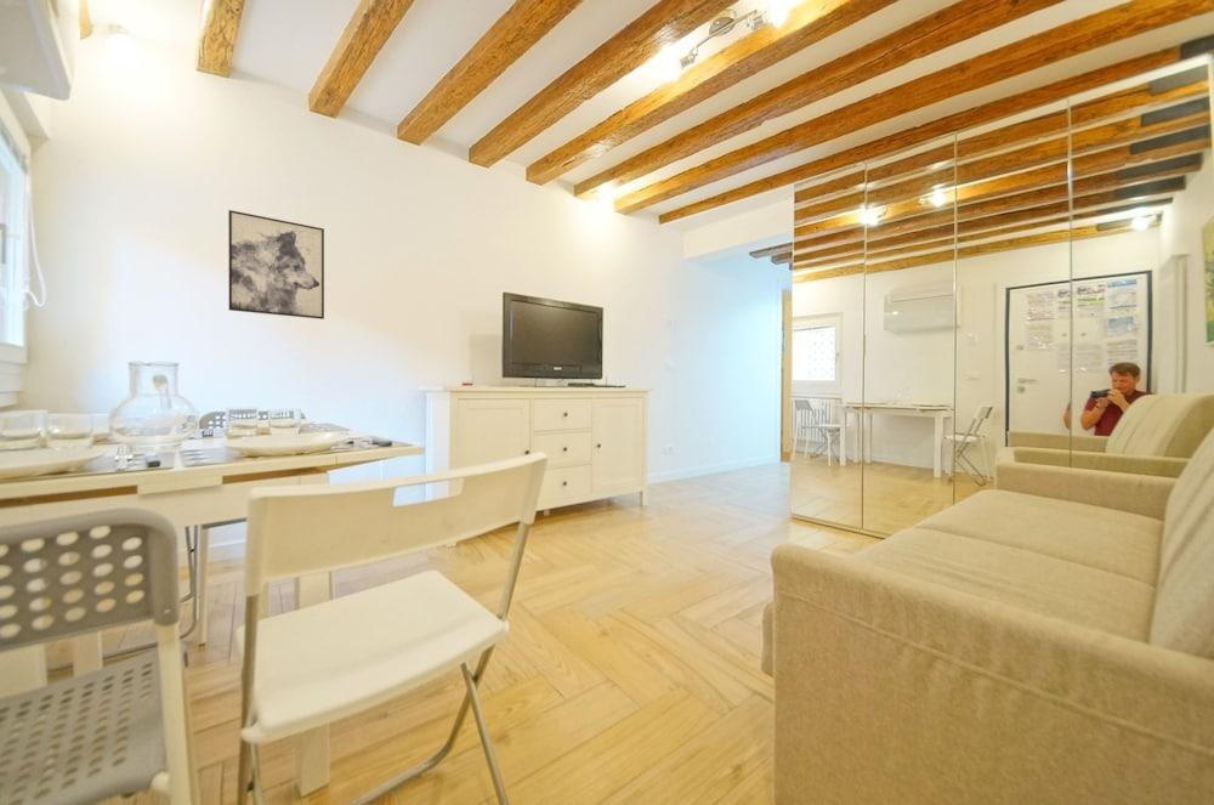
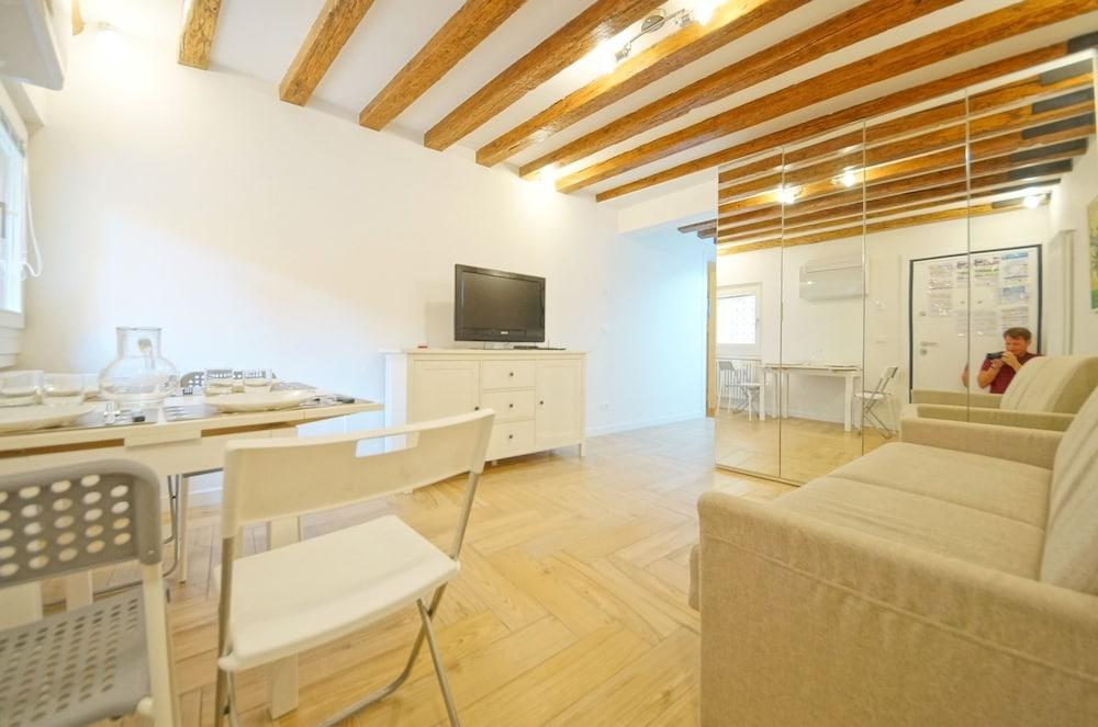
- wall art (278, 267)
